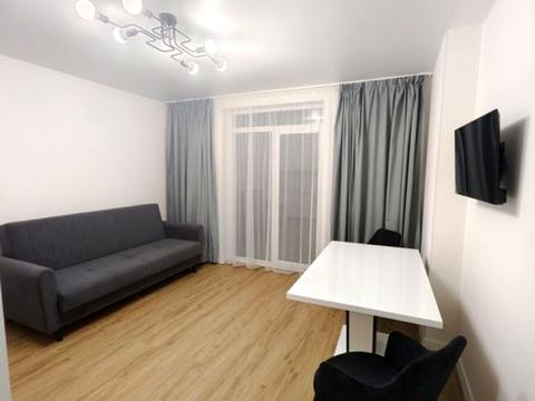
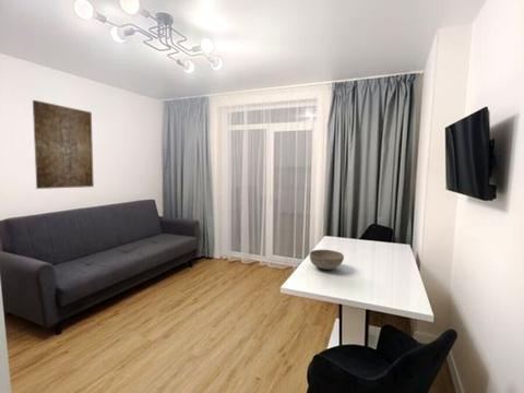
+ wall art (66, 147)
+ bowl (325, 260)
